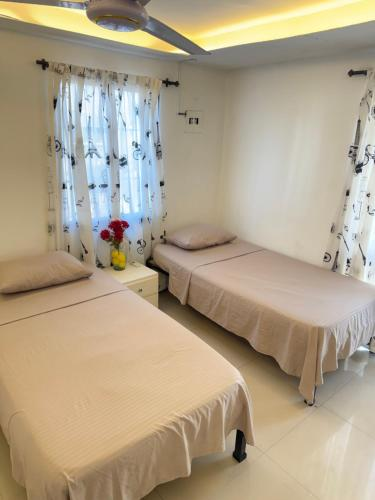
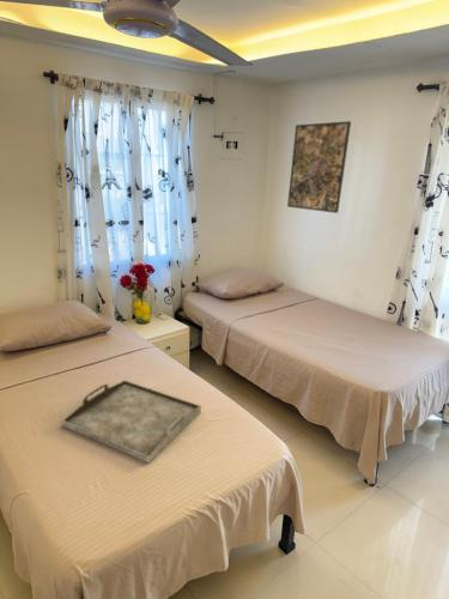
+ serving tray (134, 410)
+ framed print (316, 168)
